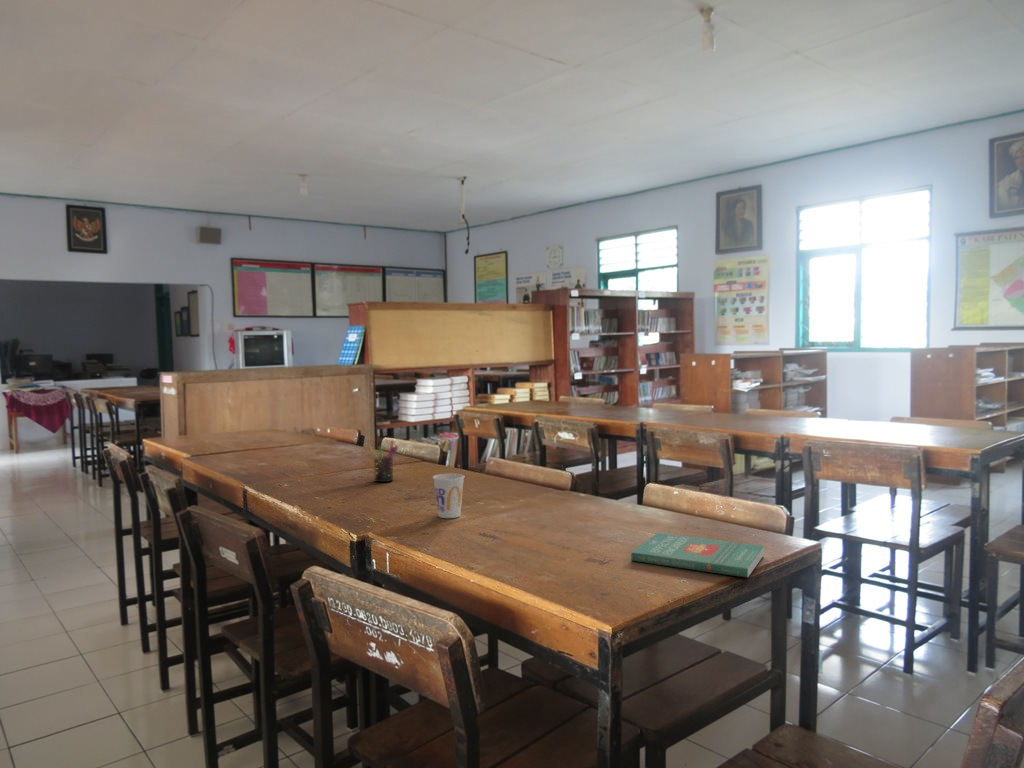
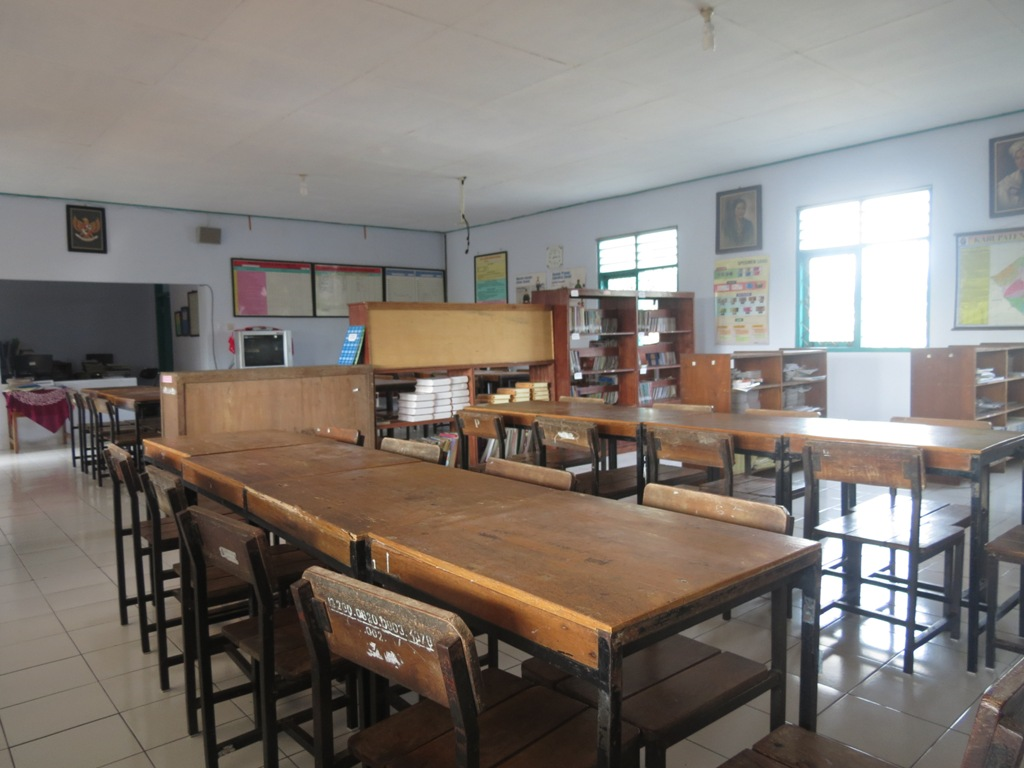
- pen holder (383, 460)
- book (698, 553)
- cup (449, 495)
